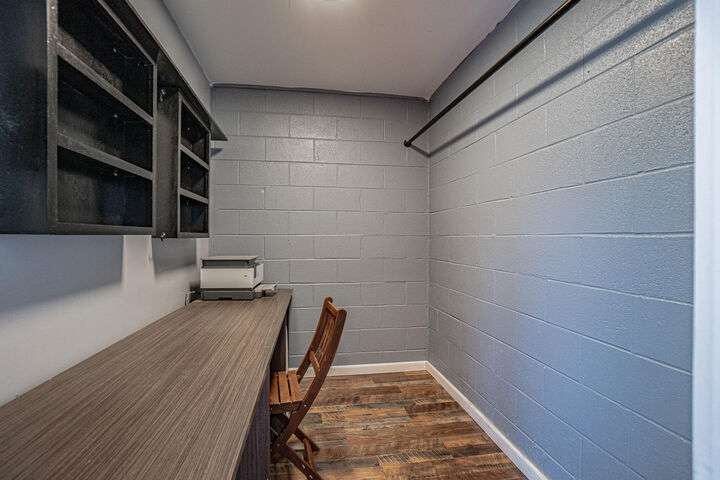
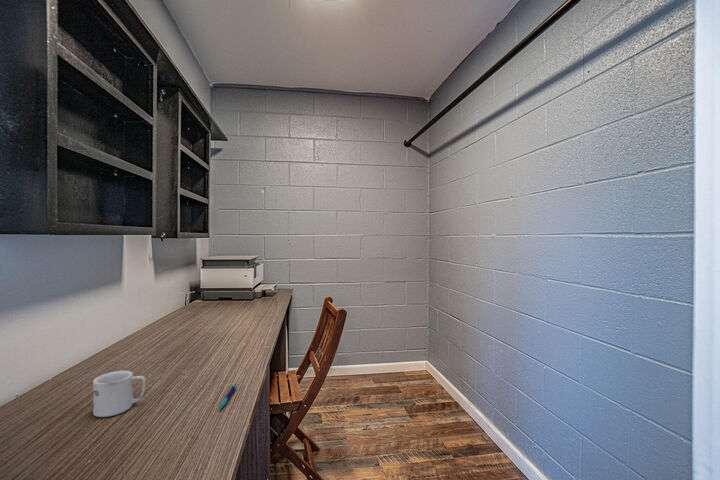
+ pen (227, 396)
+ mug (120, 391)
